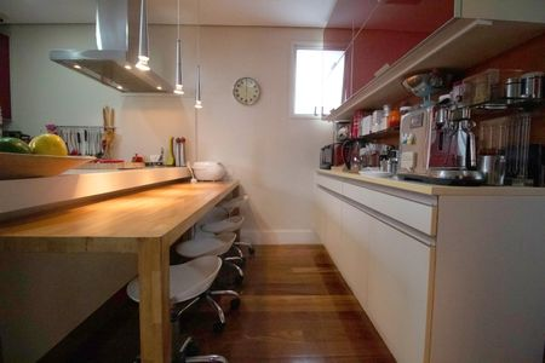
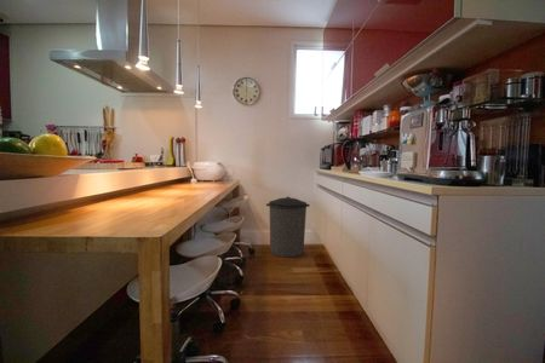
+ trash can (287, 224)
